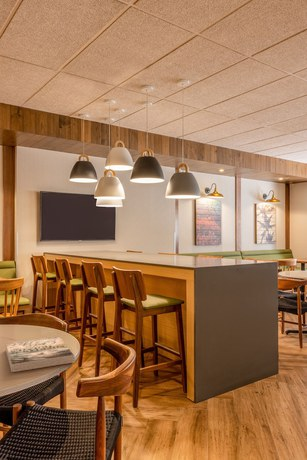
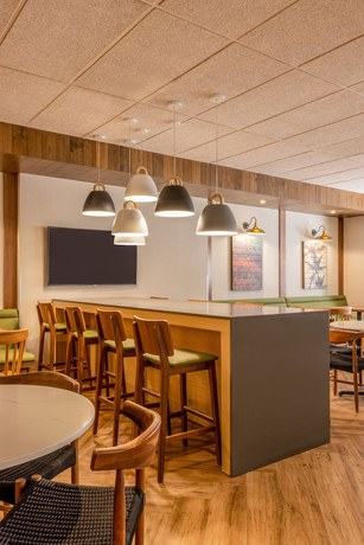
- book (38, 352)
